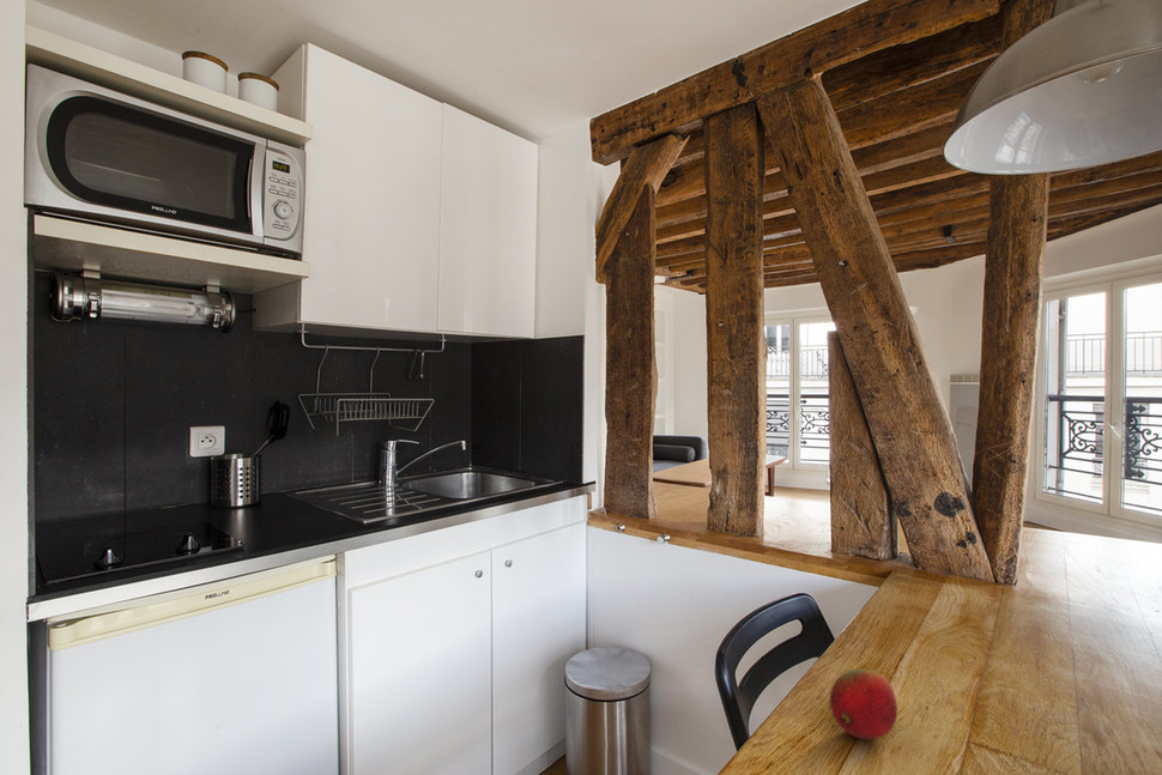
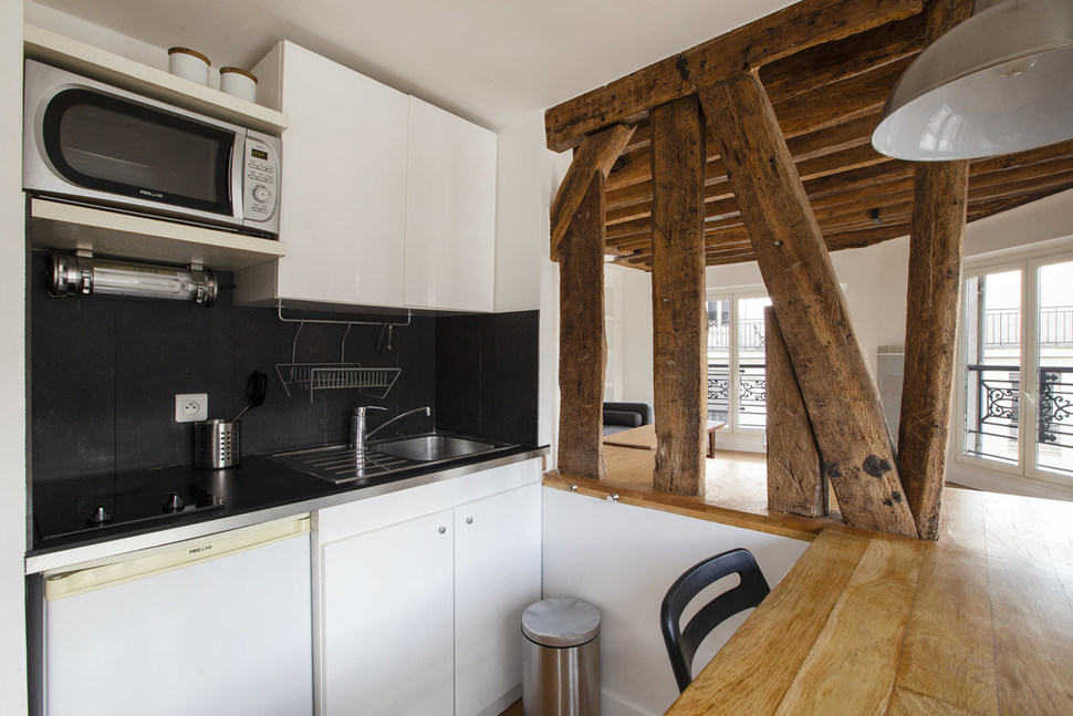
- fruit (864, 701)
